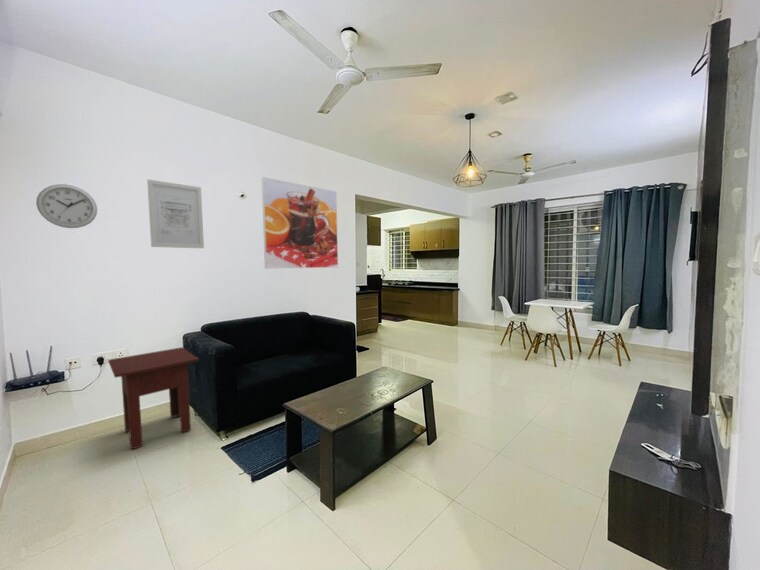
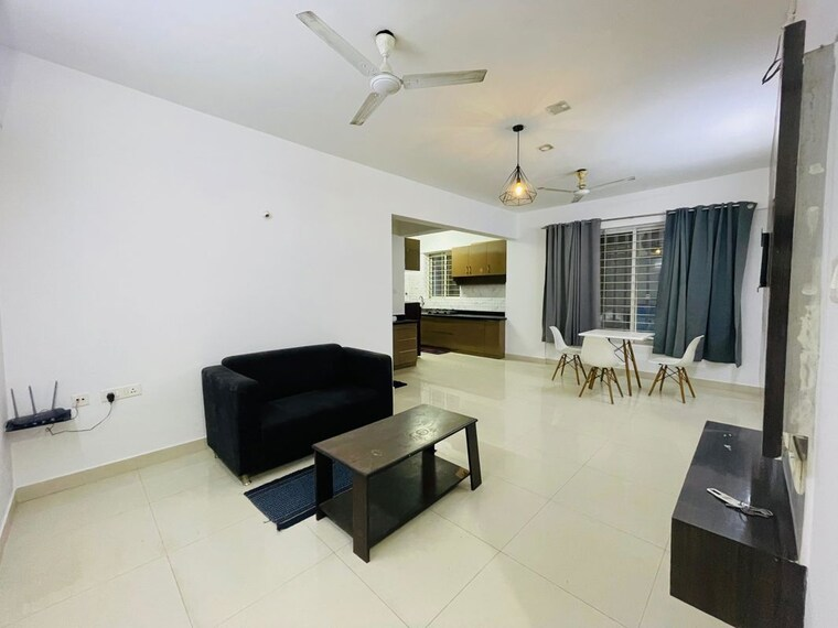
- wall art (177, 215)
- side table (155, 392)
- wall clock (68, 206)
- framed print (303, 226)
